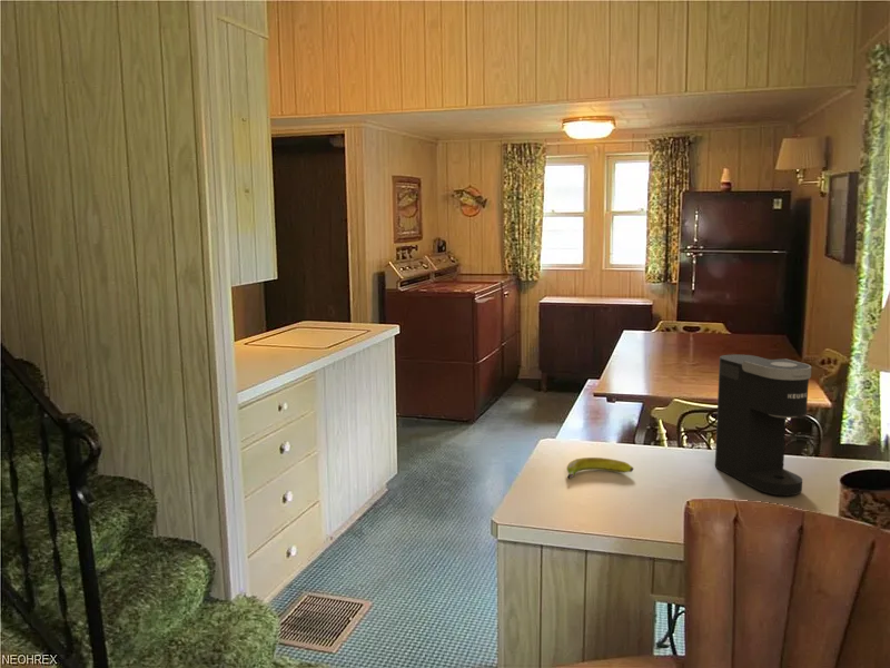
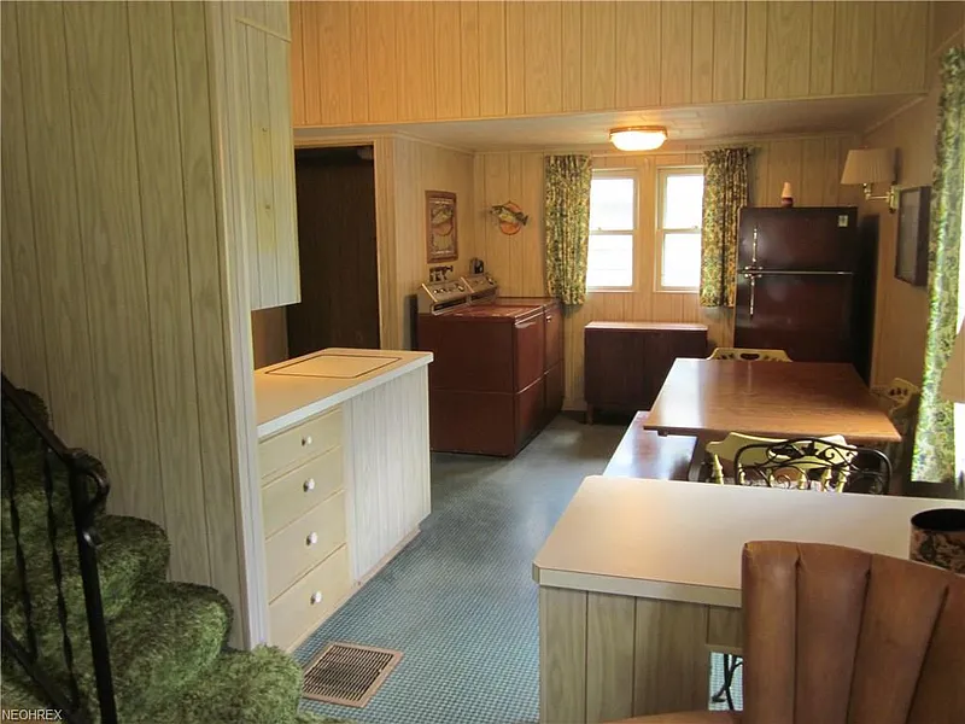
- banana (595, 466)
- coffee maker (760, 419)
